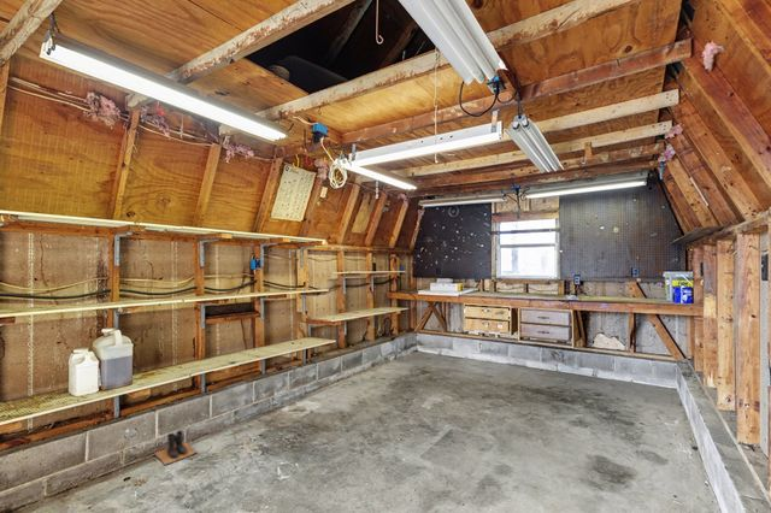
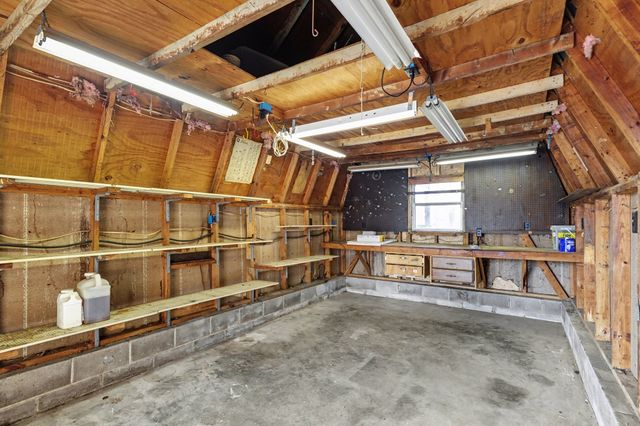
- boots (176, 443)
